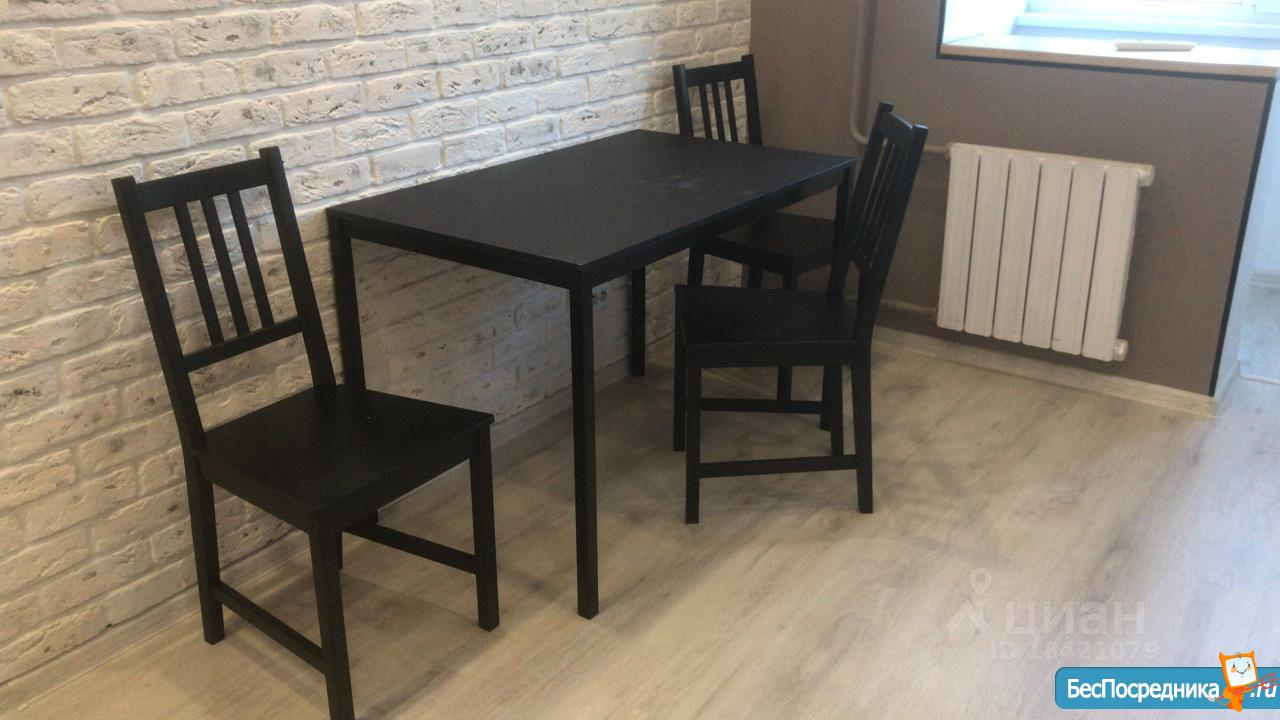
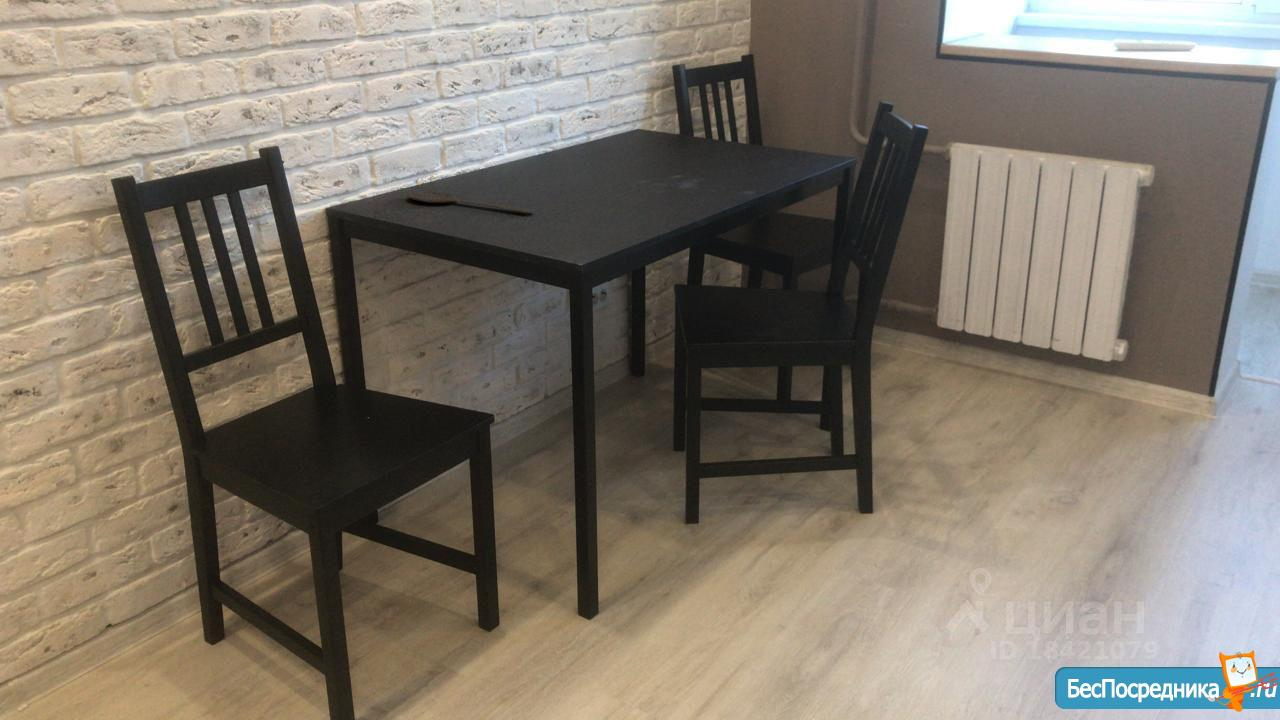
+ wooden spoon (469, 201)
